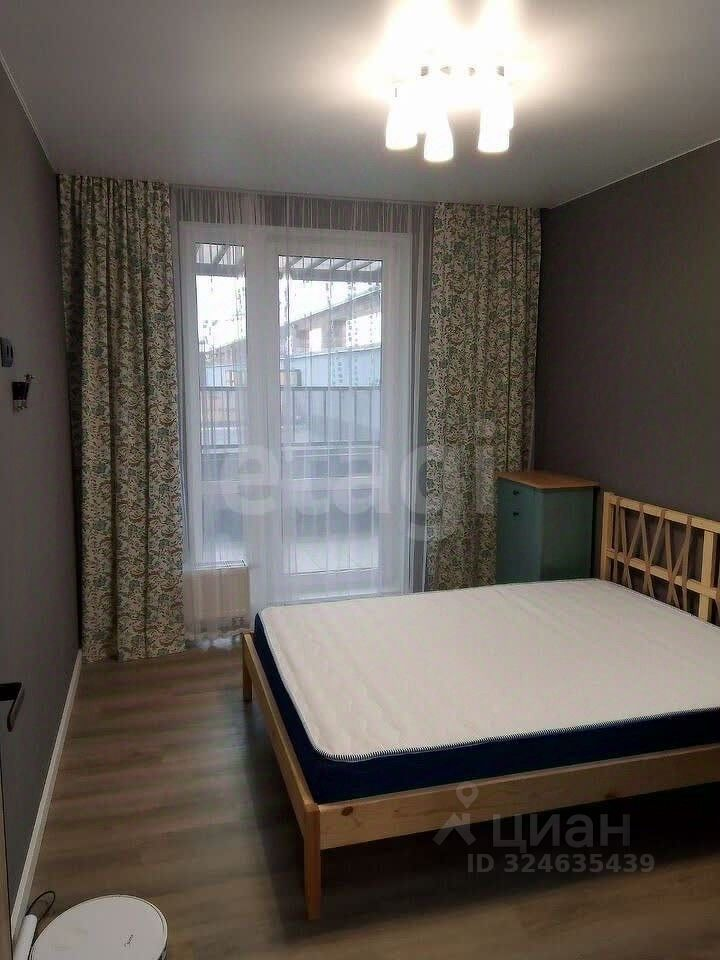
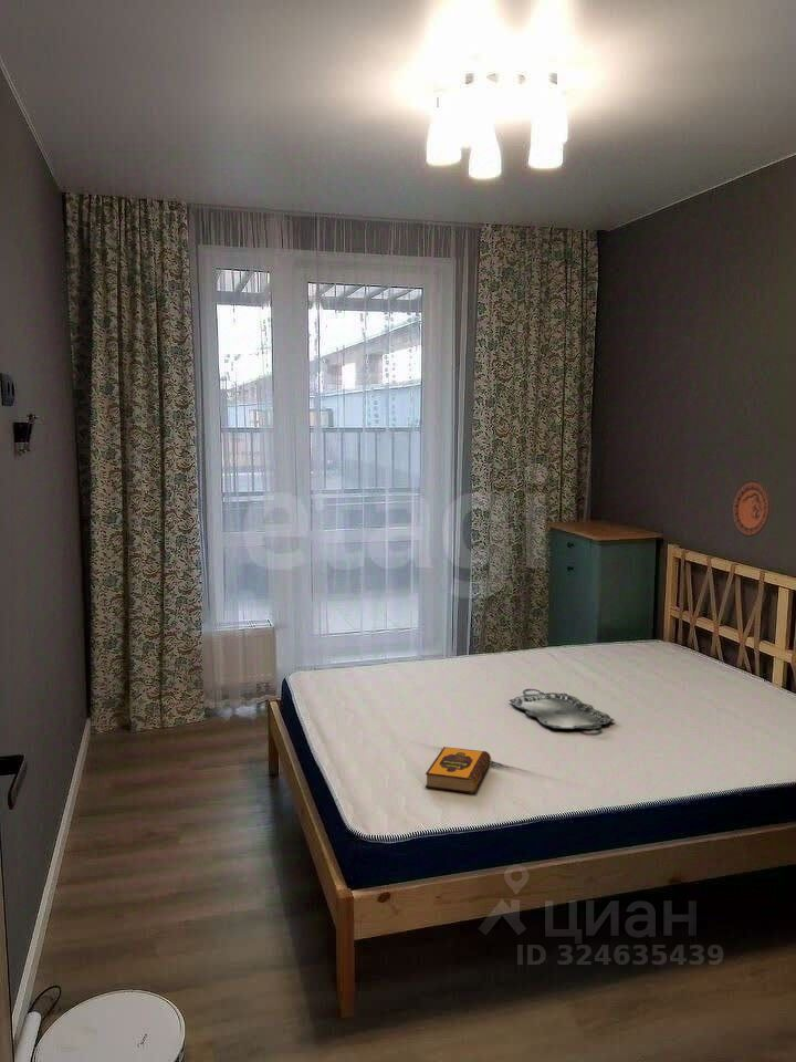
+ serving tray (559, 709)
+ decorative plate (751, 509)
+ hardback book (459, 769)
